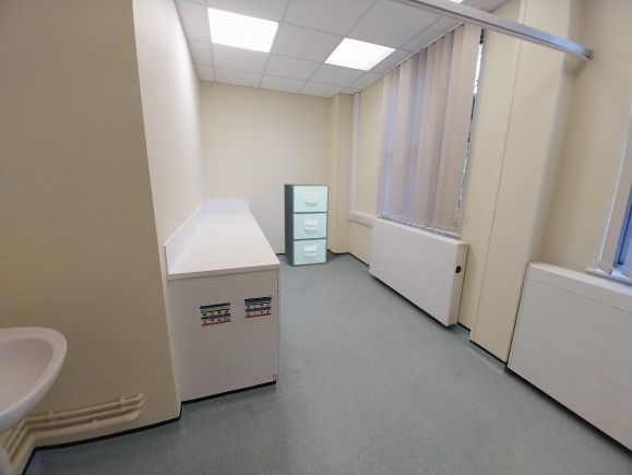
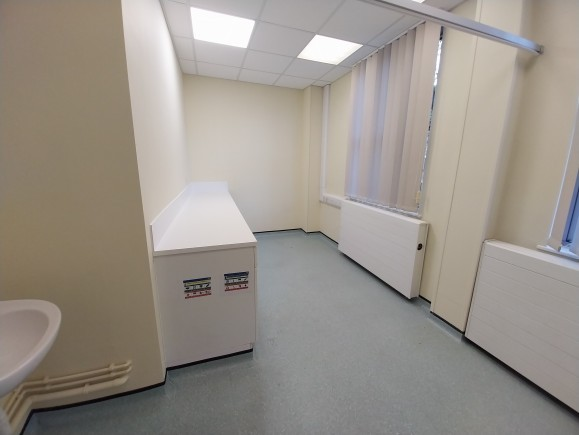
- filing cabinet (306, 223)
